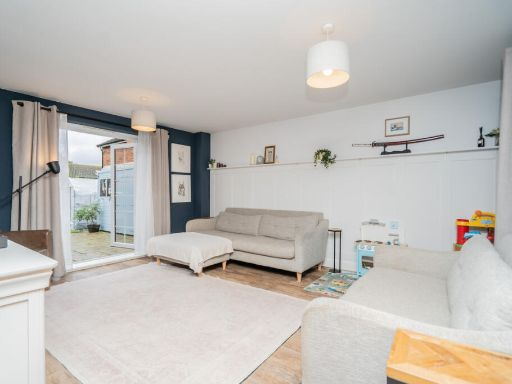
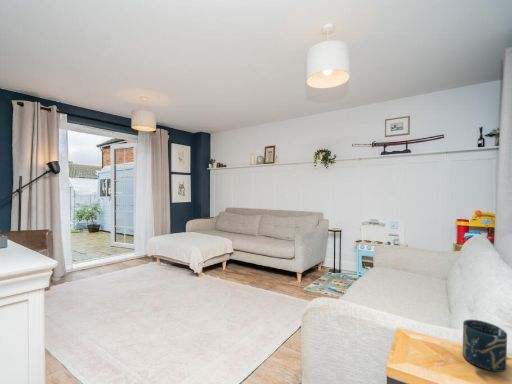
+ cup (481, 346)
